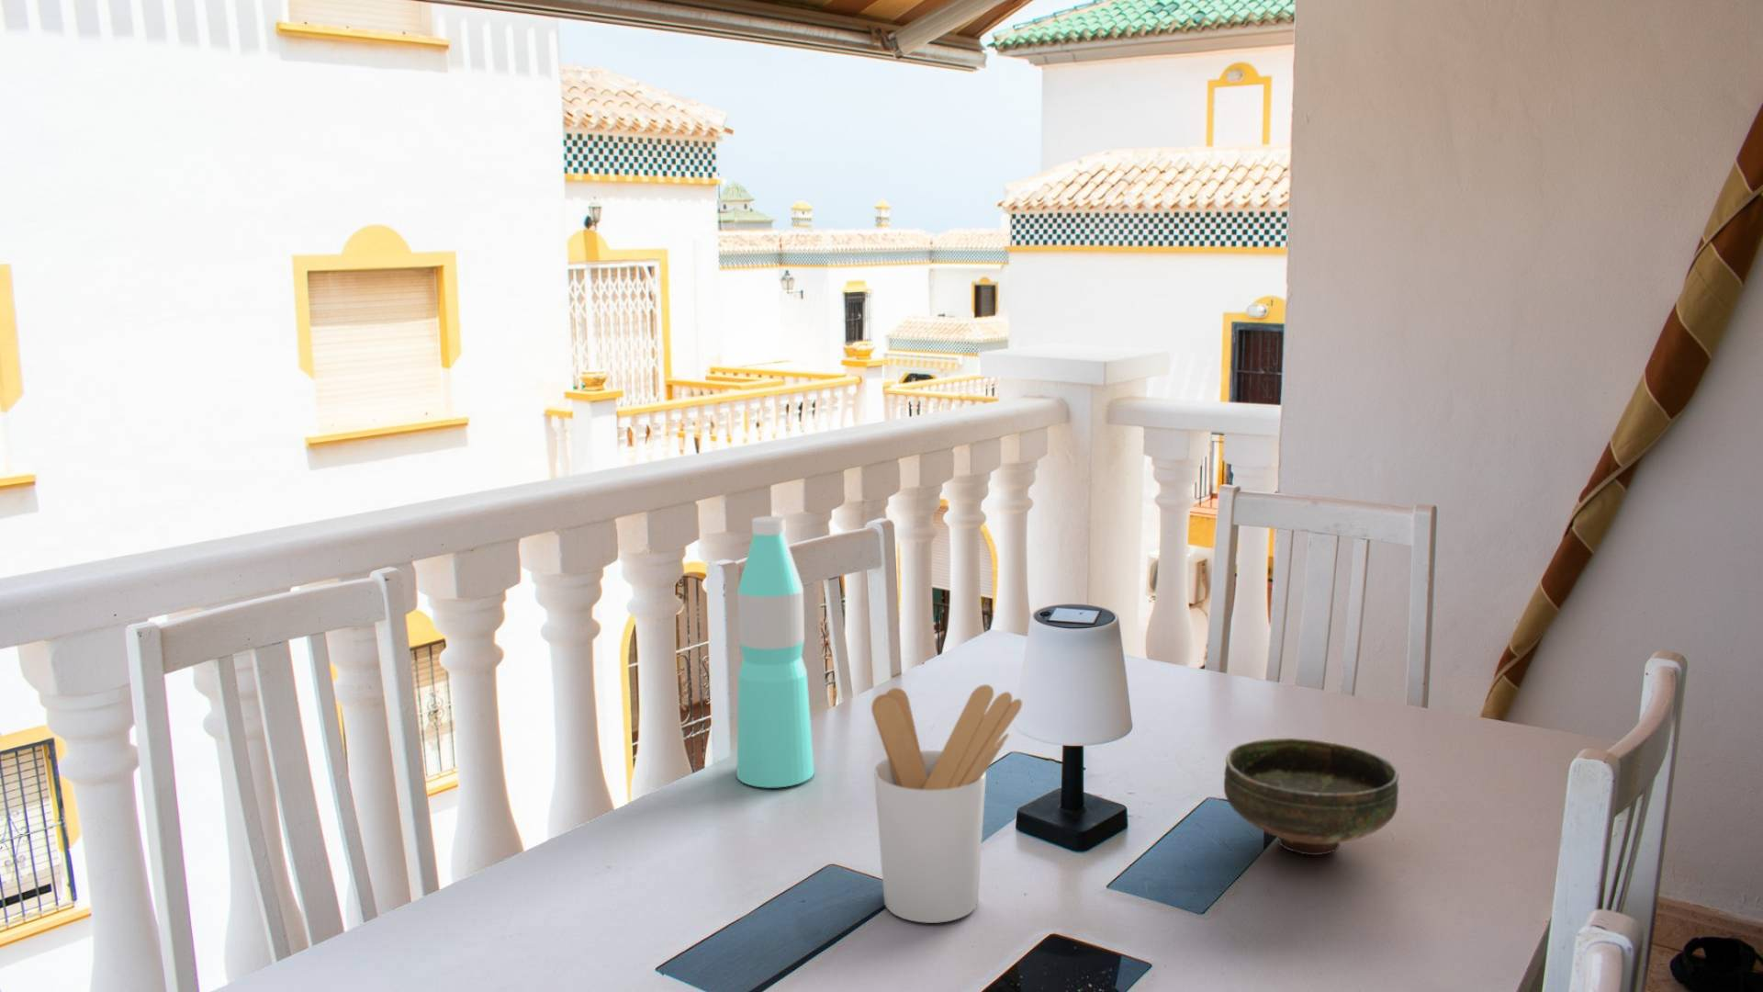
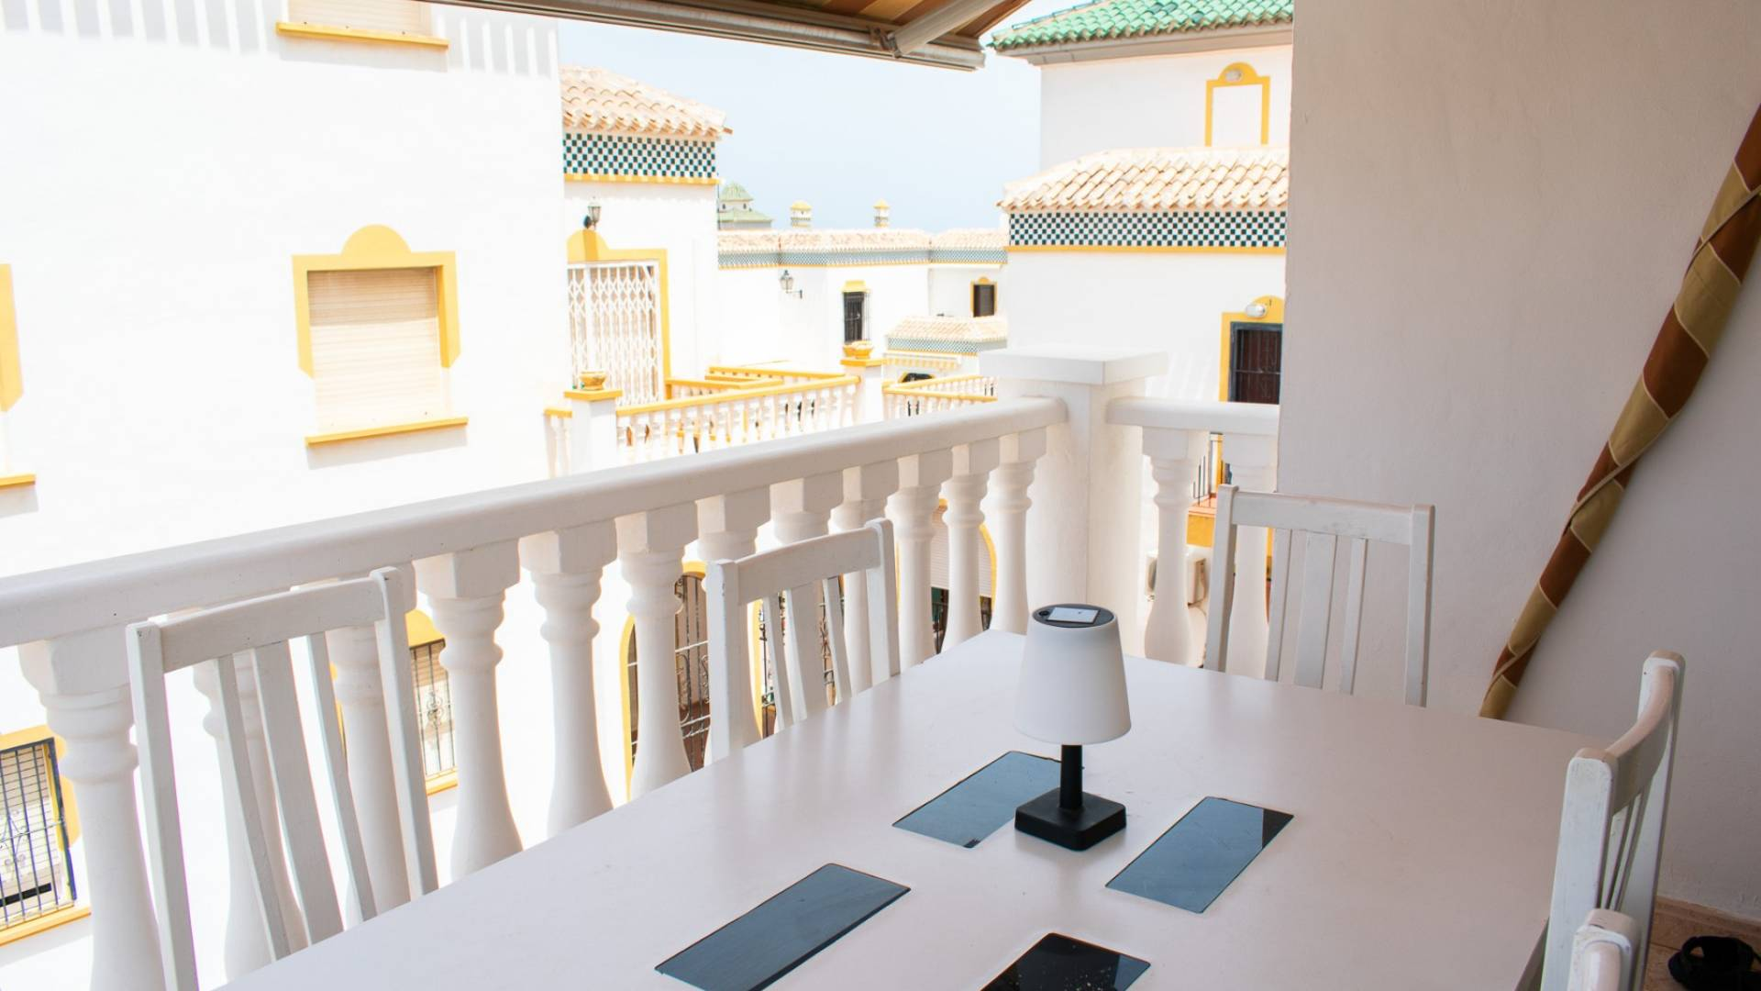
- water bottle (771, 648)
- utensil holder (951, 796)
- bowl (1309, 804)
